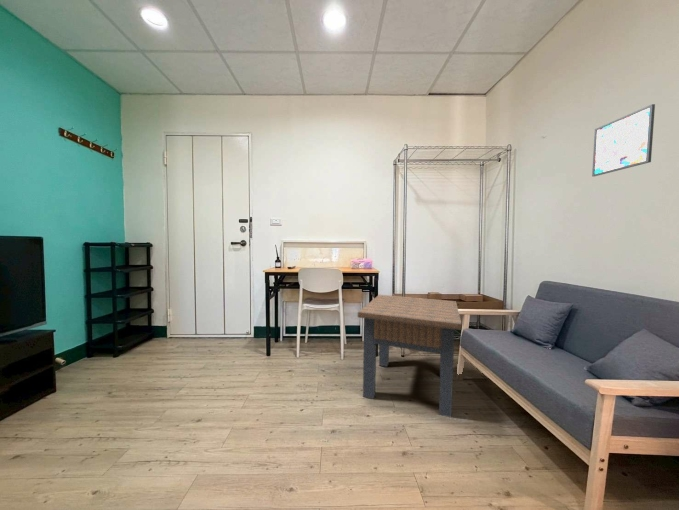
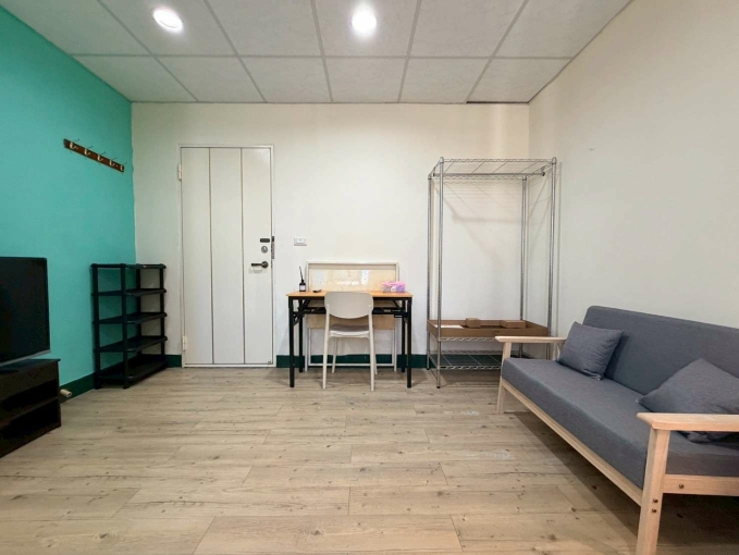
- wall art (620, 144)
- side table (410, 345)
